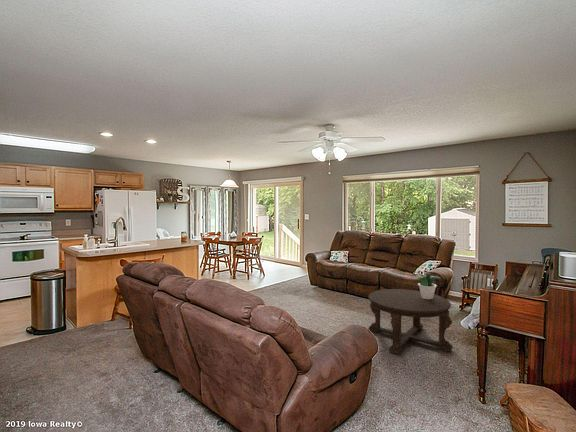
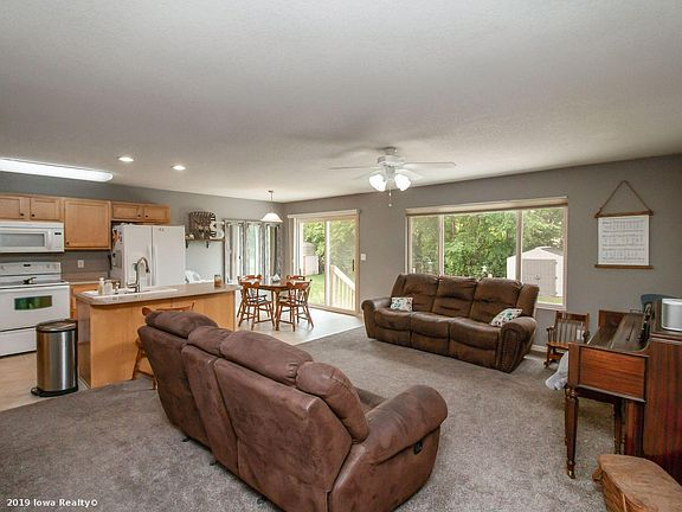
- coffee table (408, 316)
- potted plant (426, 286)
